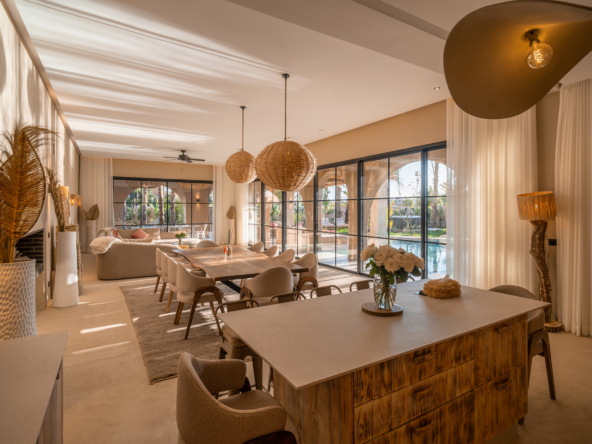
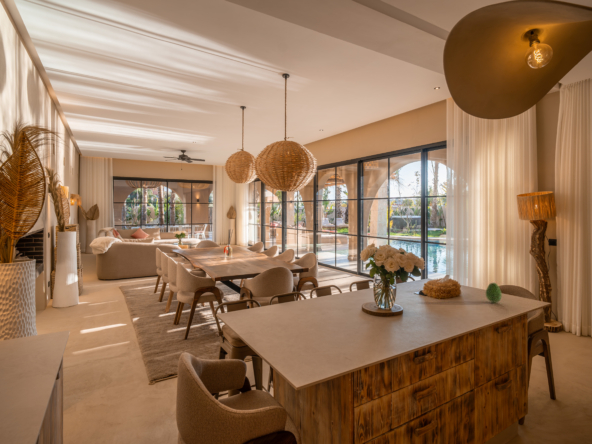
+ fruit (493, 292)
